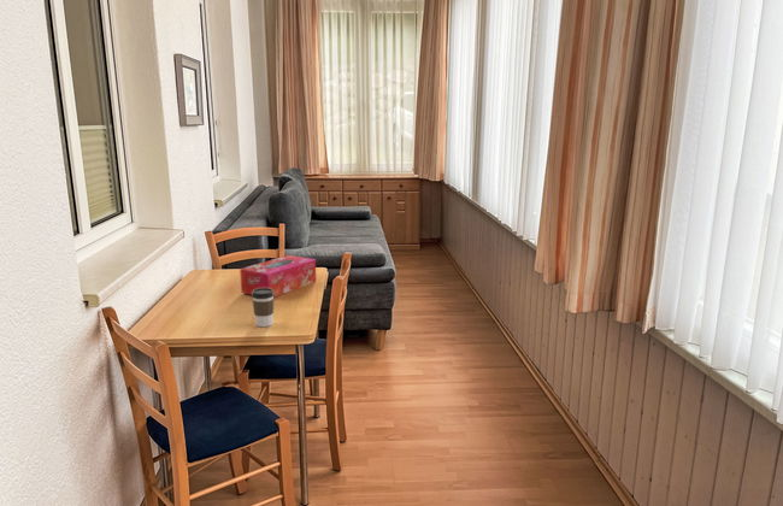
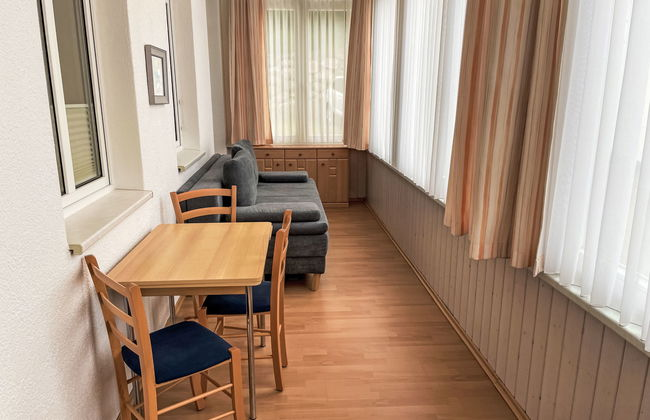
- coffee cup (263, 307)
- tissue box (279, 275)
